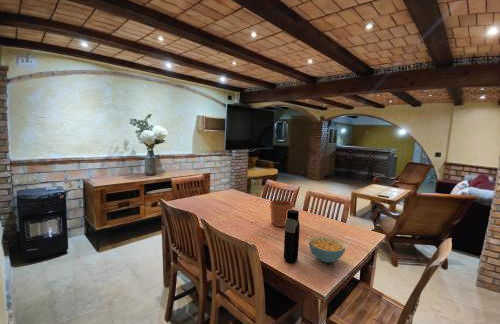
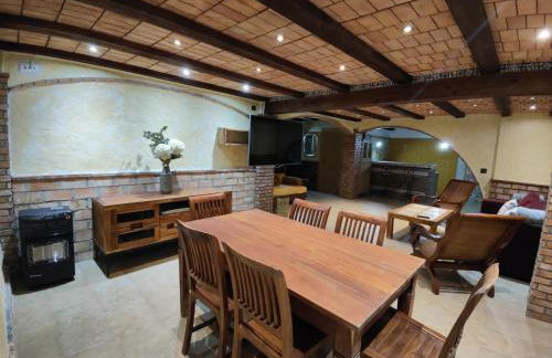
- water bottle (291, 235)
- plant pot (281, 207)
- cereal bowl (326, 251)
